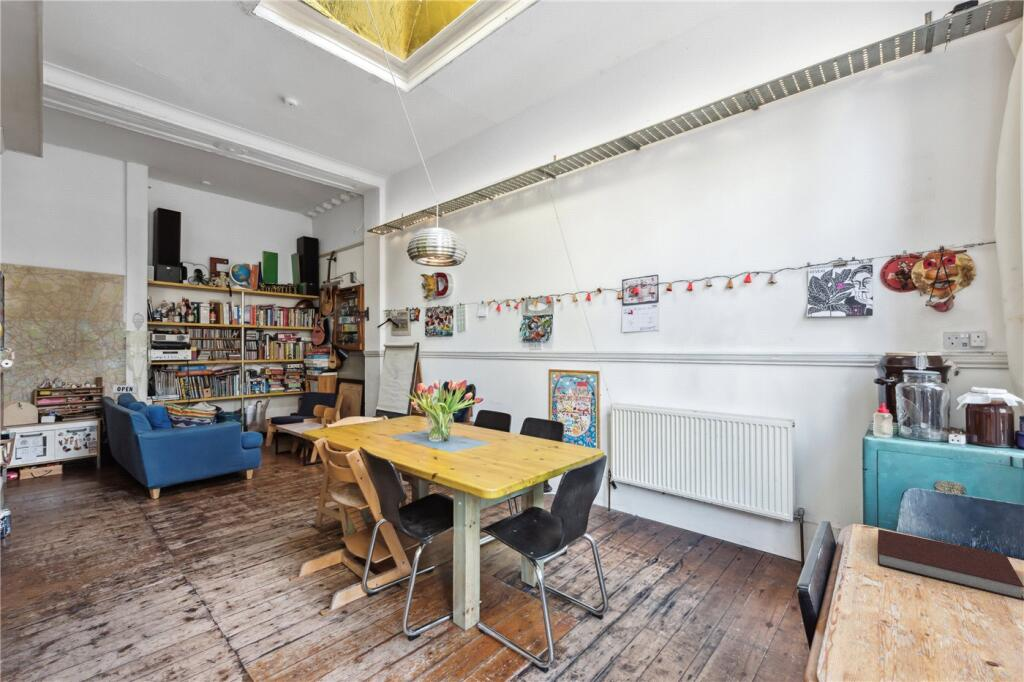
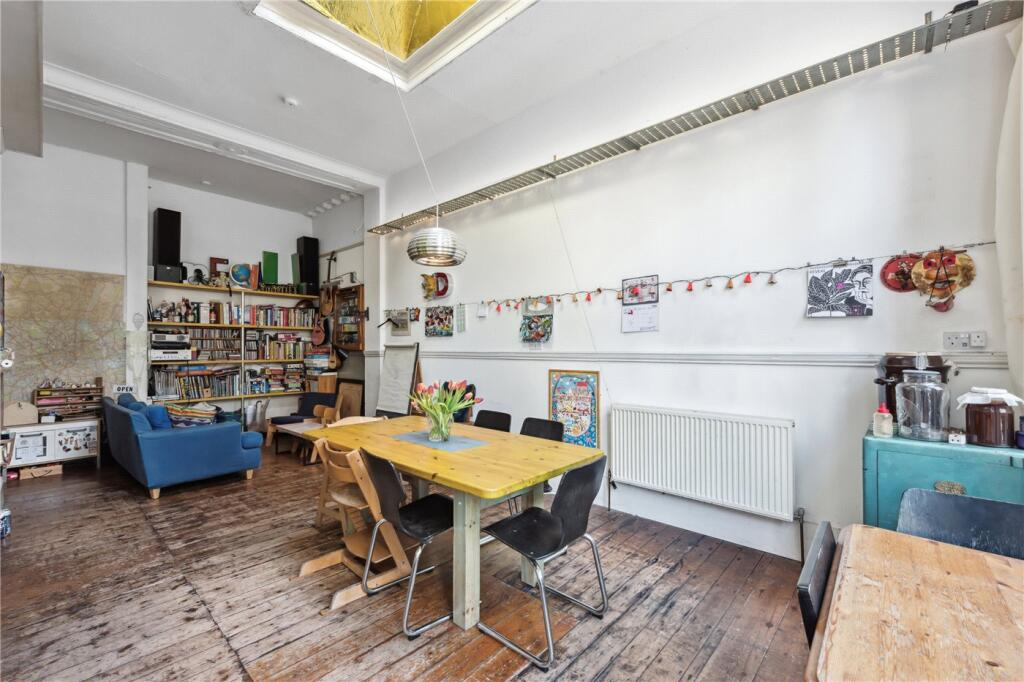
- notebook (941, 559)
